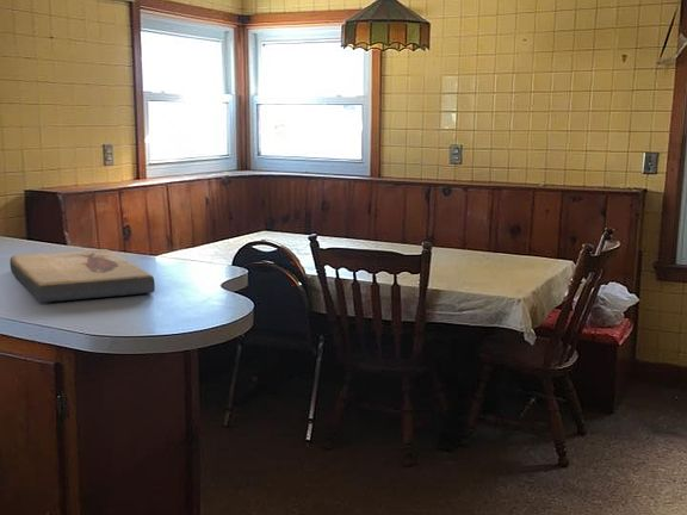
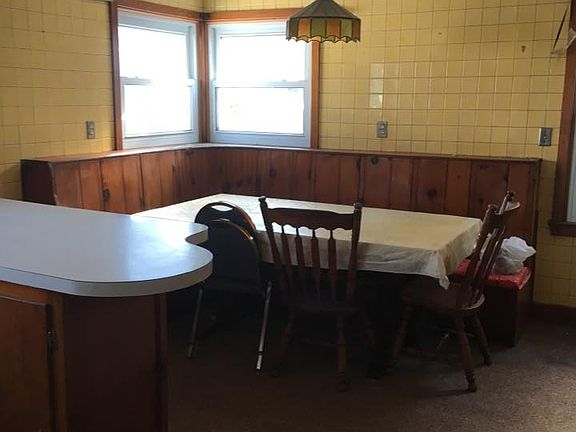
- fish fossil (78, 272)
